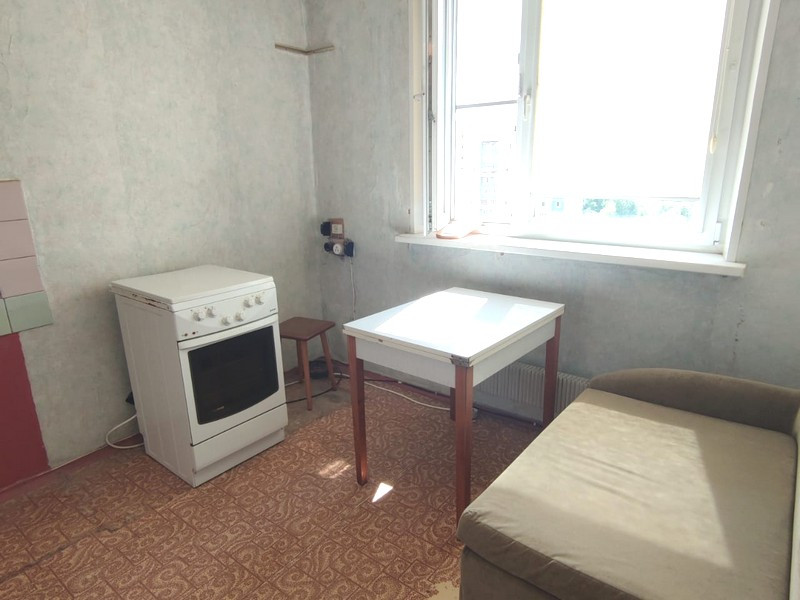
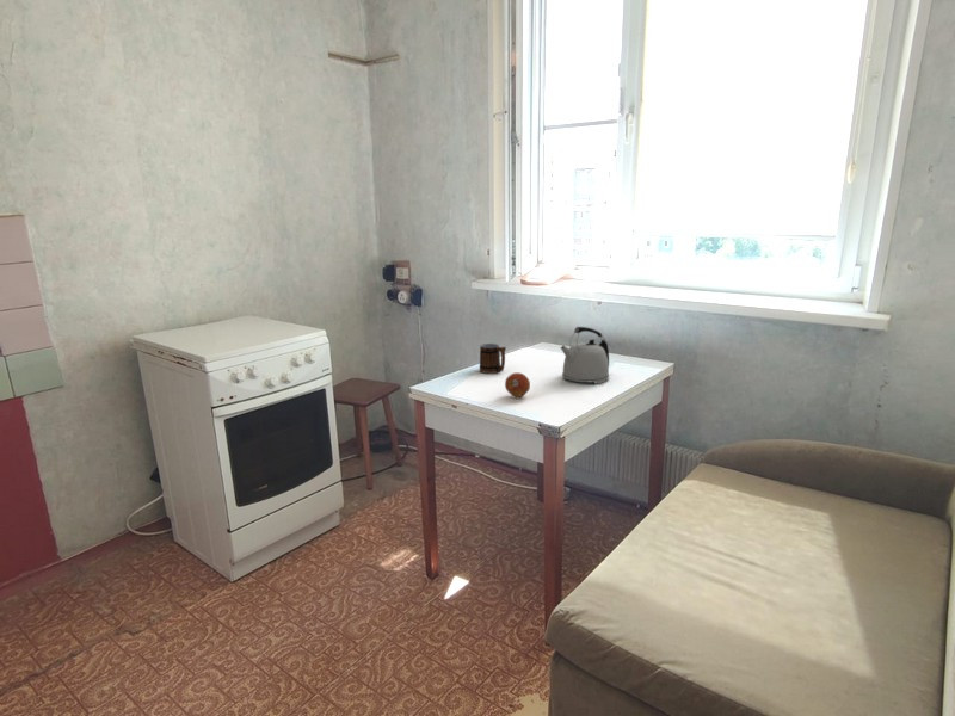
+ kettle (585, 352)
+ mug (493, 358)
+ fruit (517, 384)
